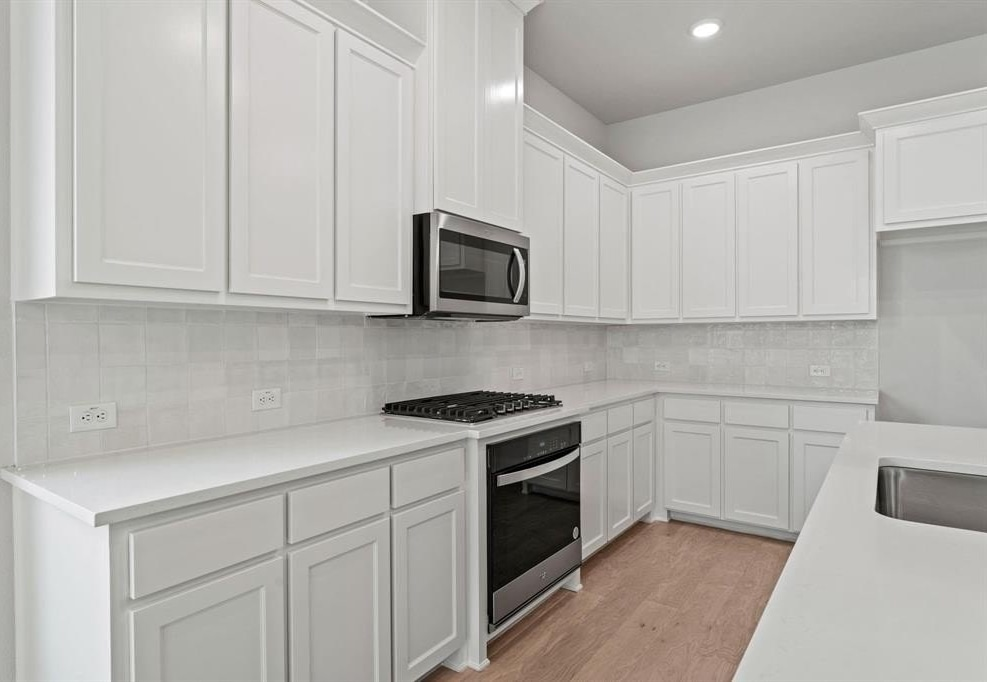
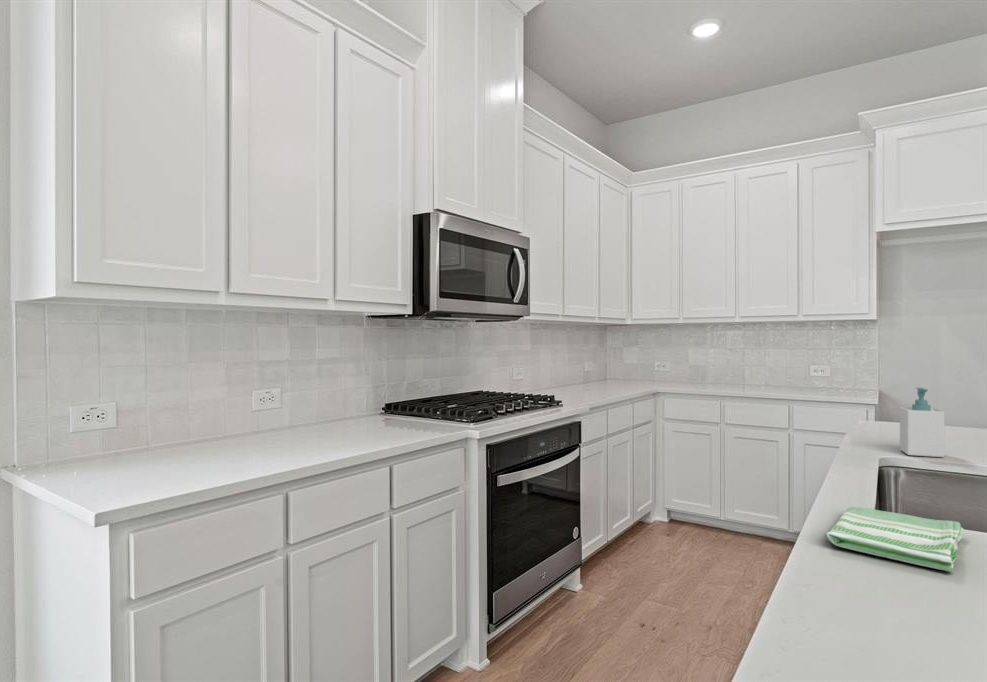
+ soap bottle (921, 420)
+ dish towel (894, 532)
